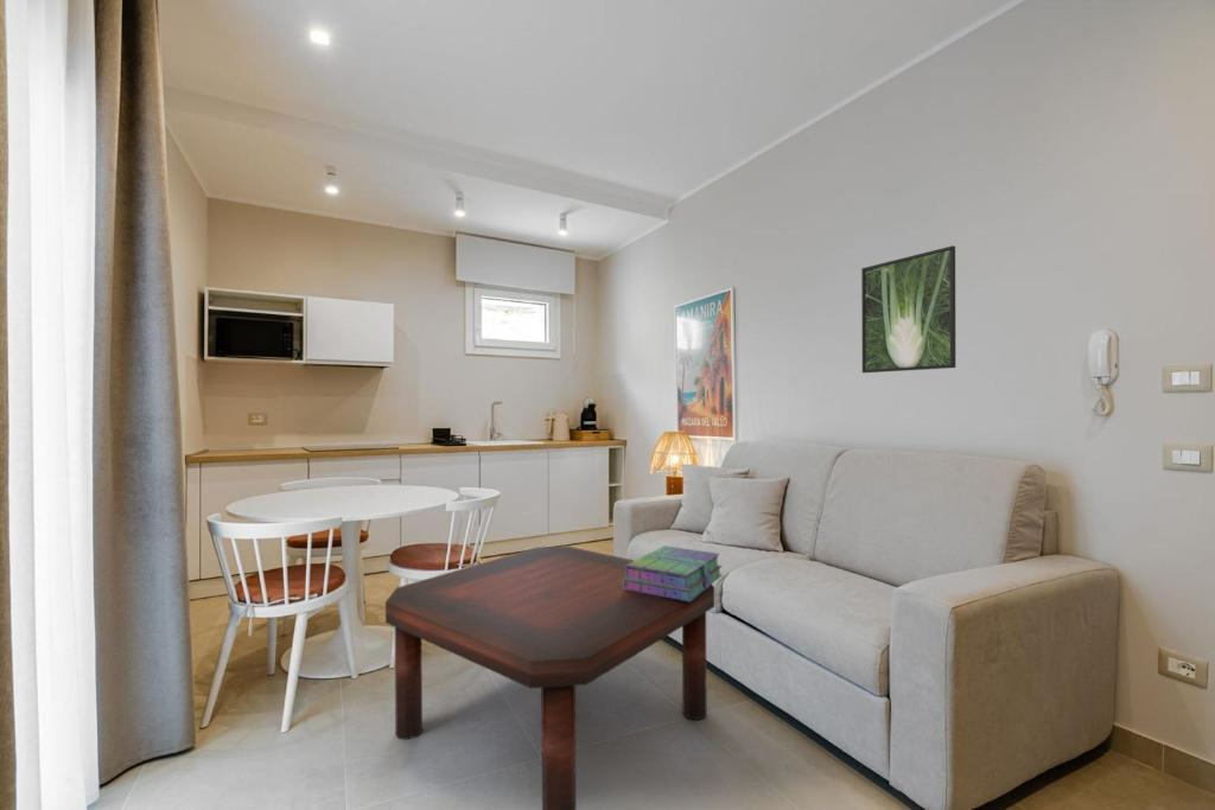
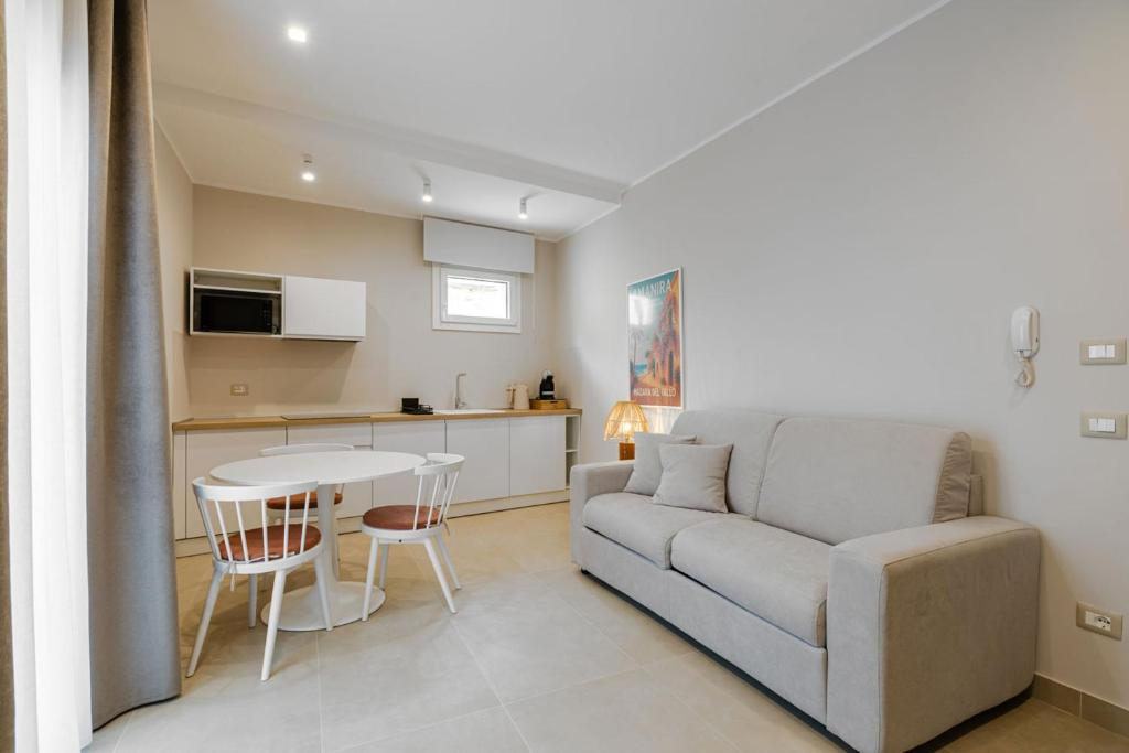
- coffee table (555, 653)
- stack of books (674, 569)
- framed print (904, 314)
